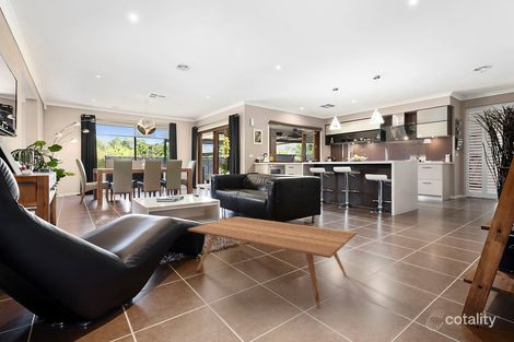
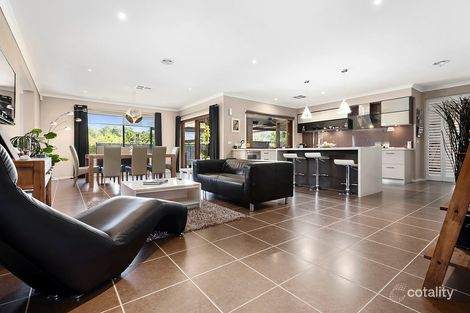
- coffee table (269, 246)
